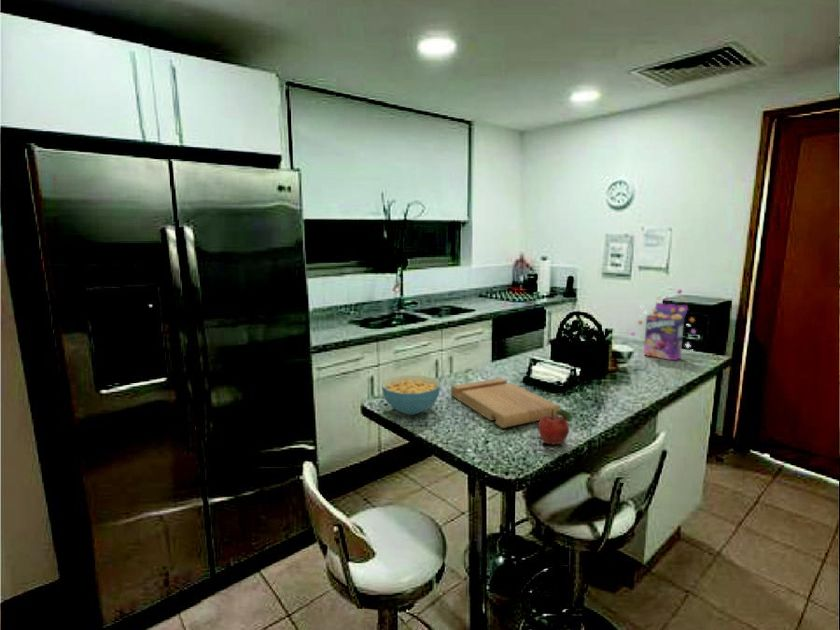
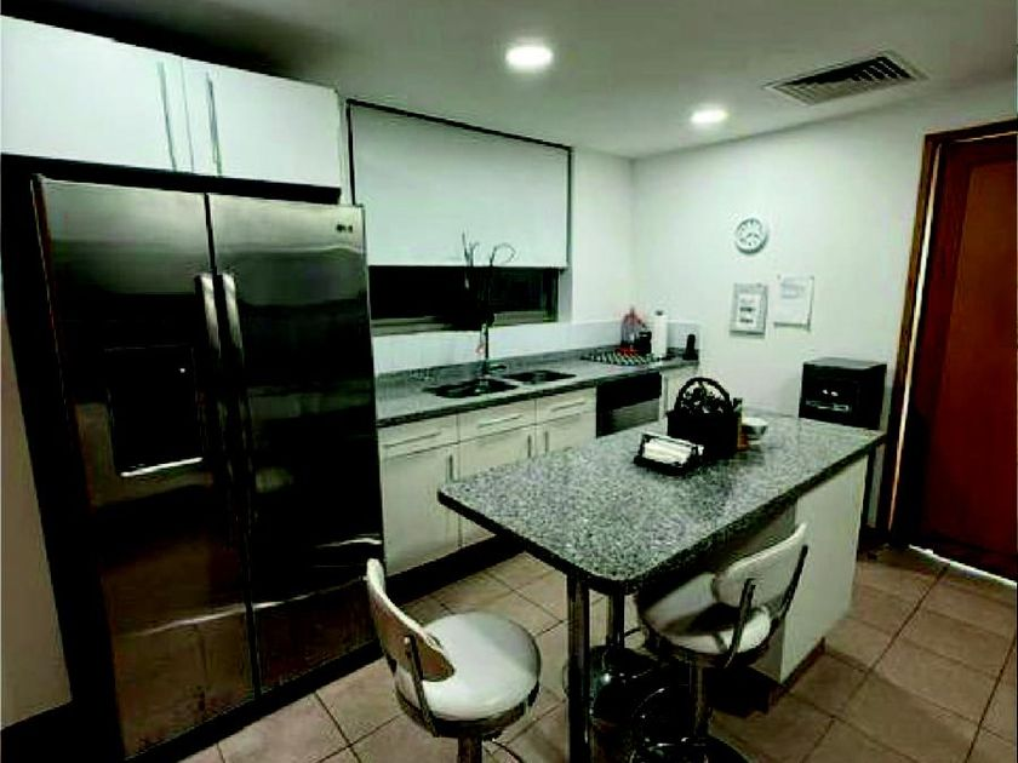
- cereal box (665, 323)
- fruit (555, 426)
- cereal bowl (411, 397)
- cutting board (501, 400)
